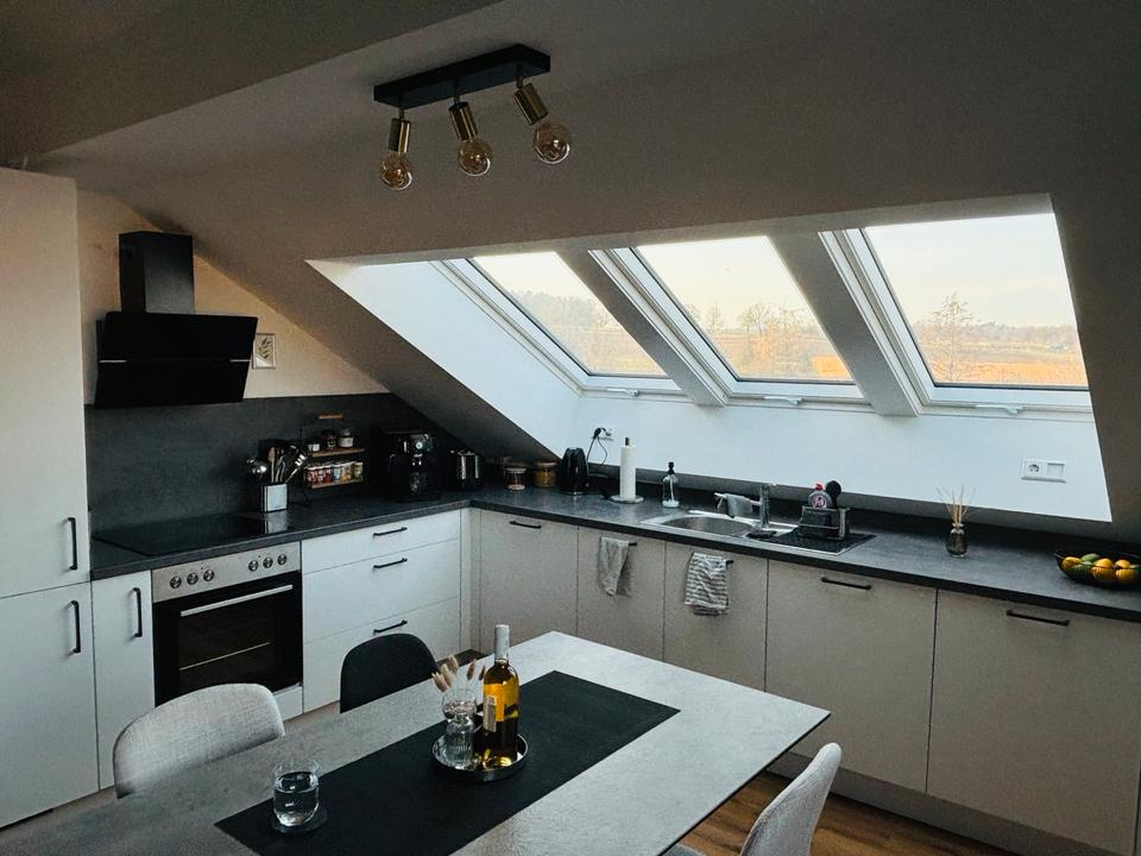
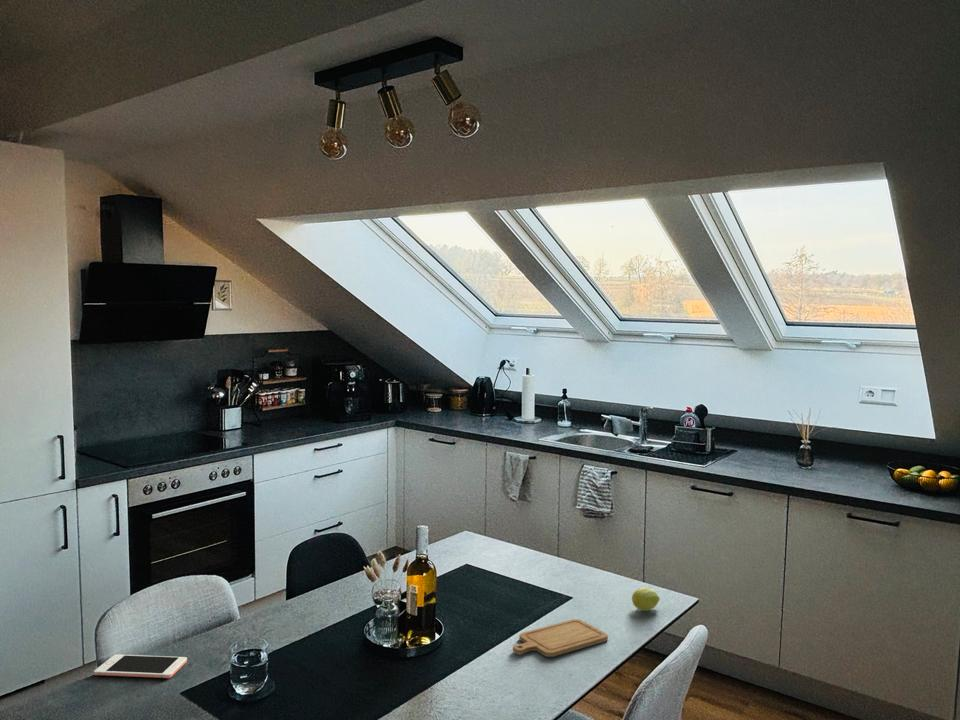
+ fruit (645, 598)
+ chopping board (555, 639)
+ cell phone (141, 666)
